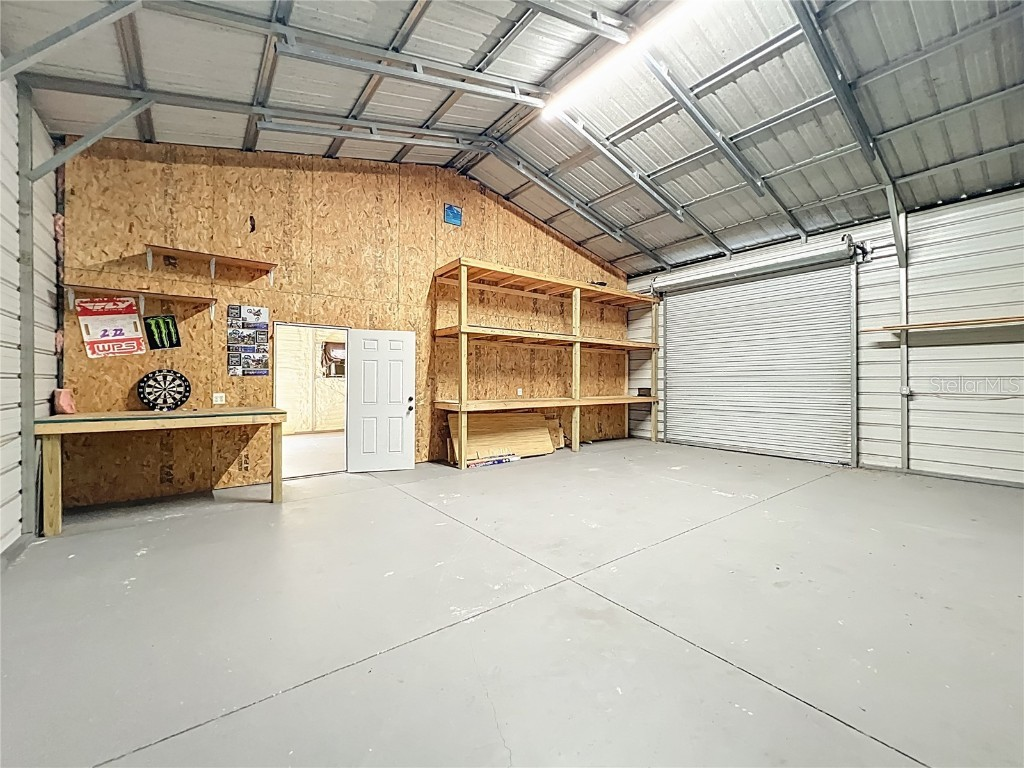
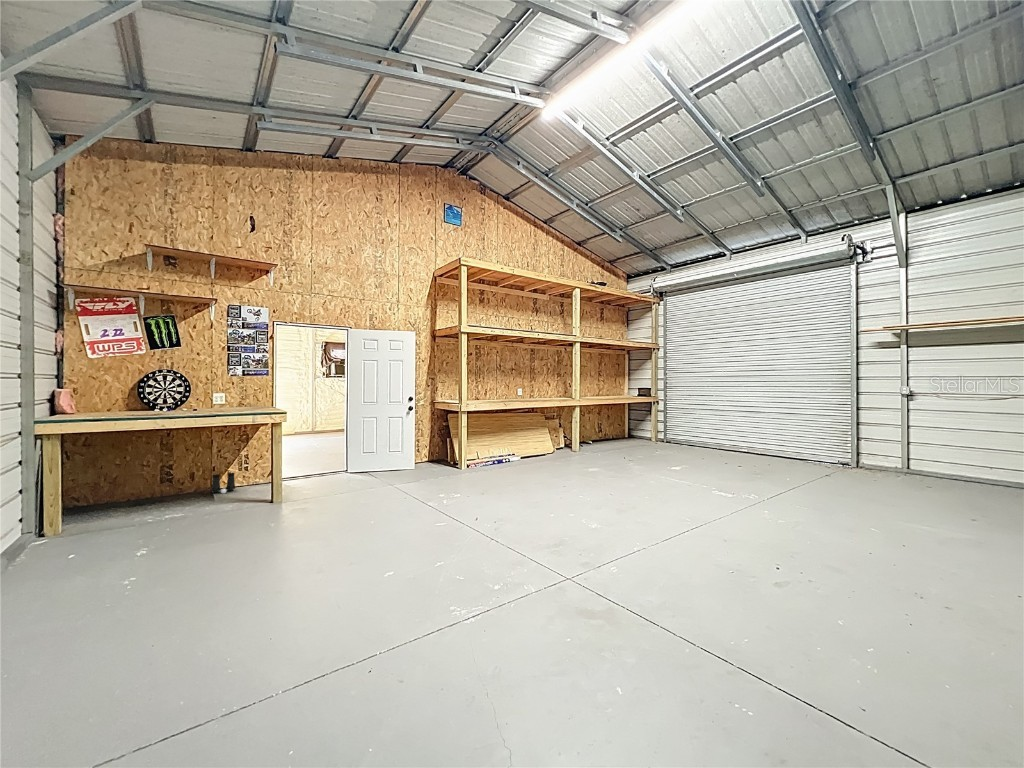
+ boots (219, 481)
